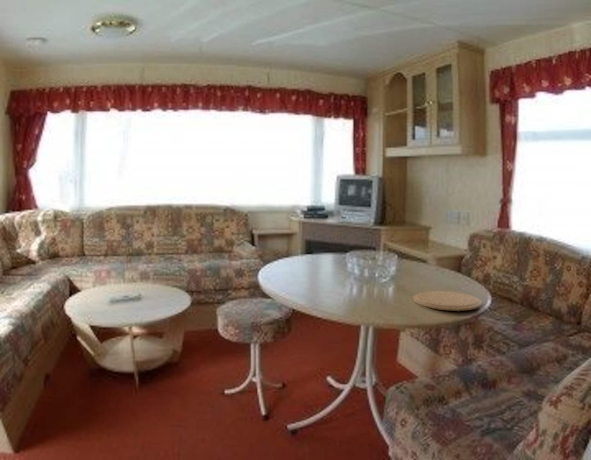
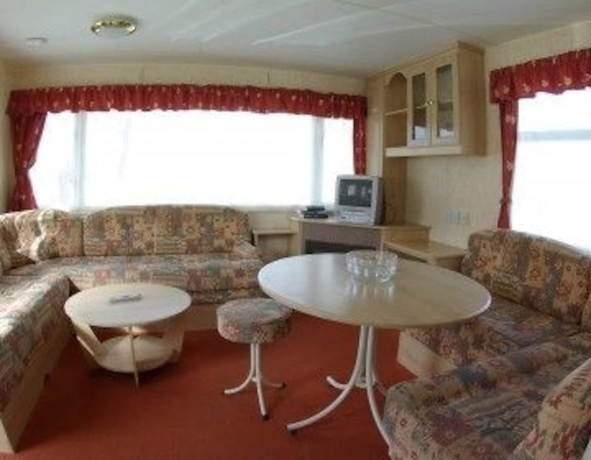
- plate (446, 299)
